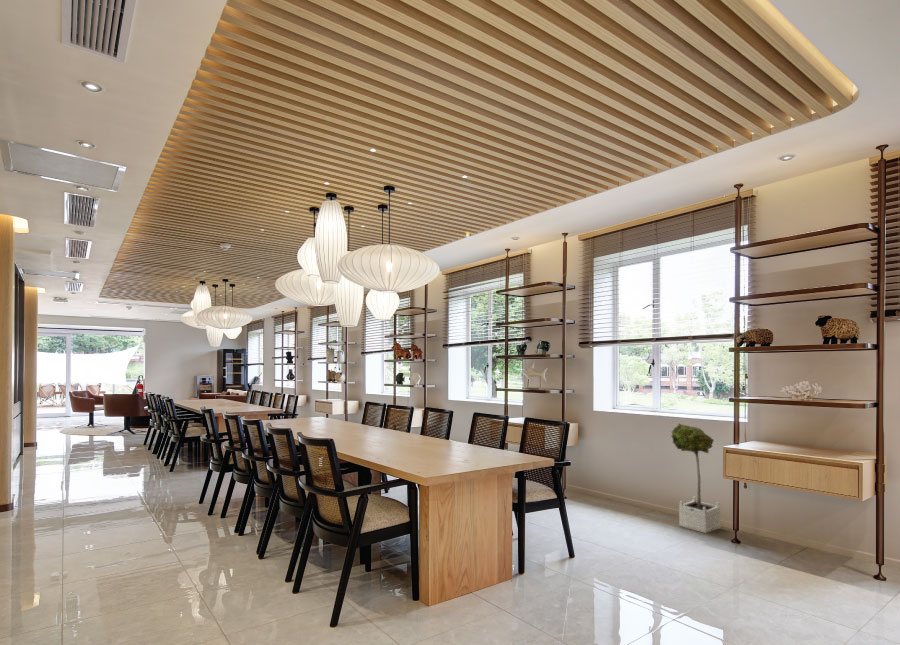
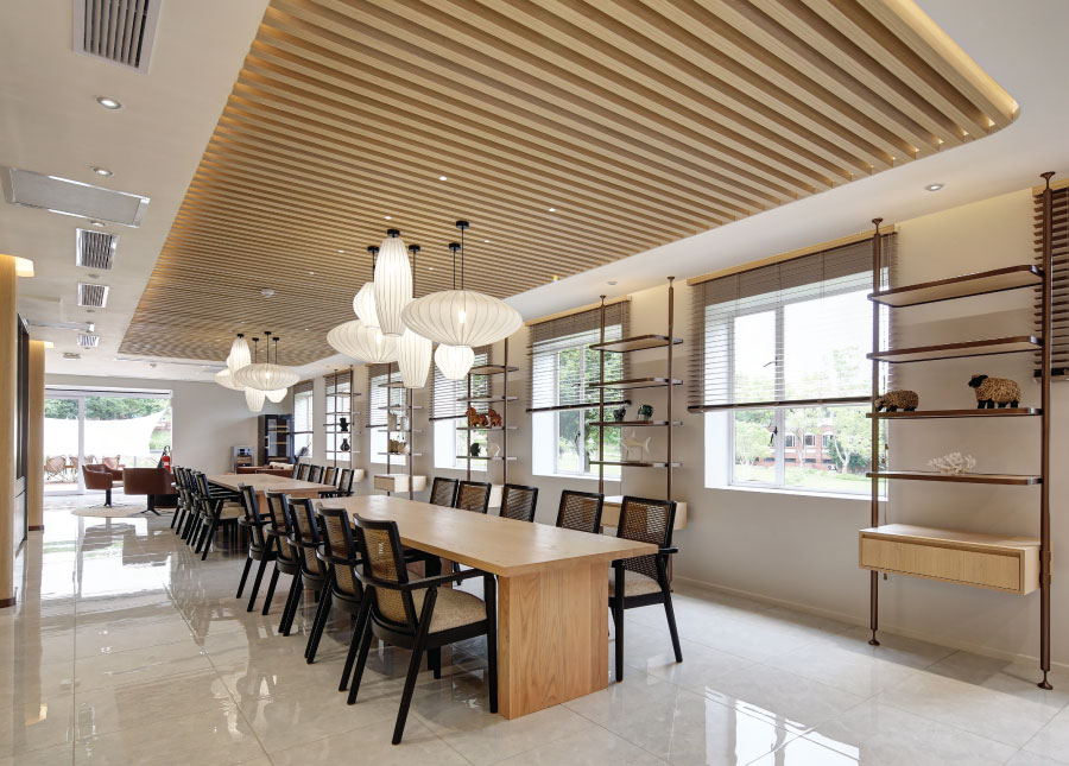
- potted tree (698, 474)
